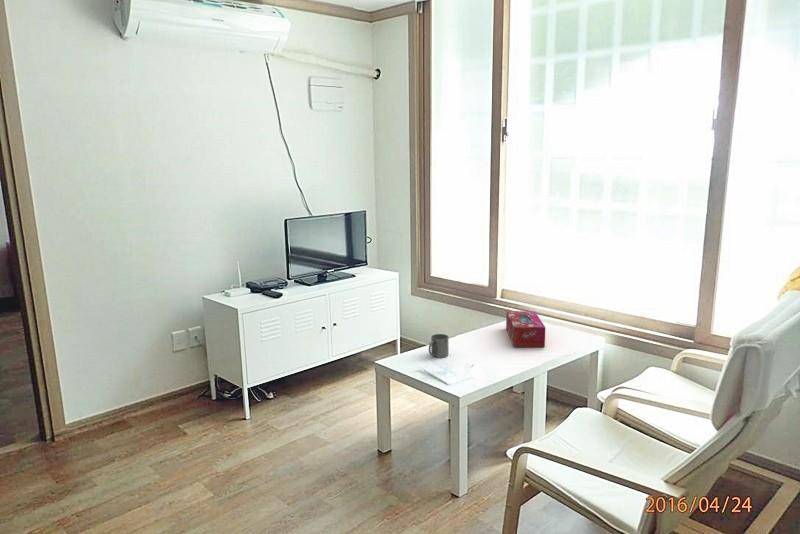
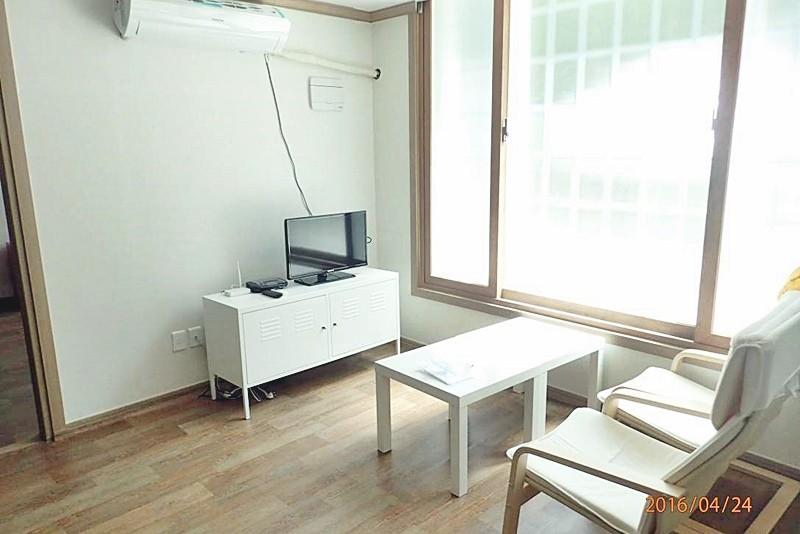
- tissue box (524, 328)
- mug (437, 346)
